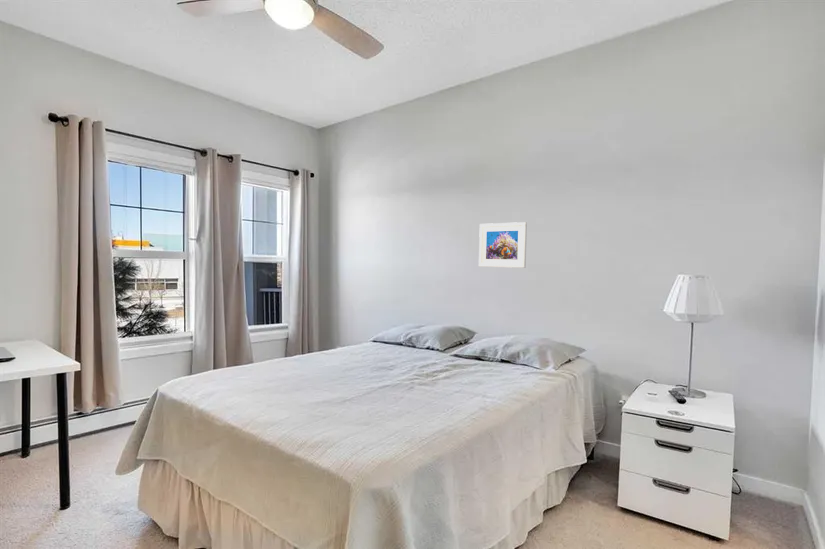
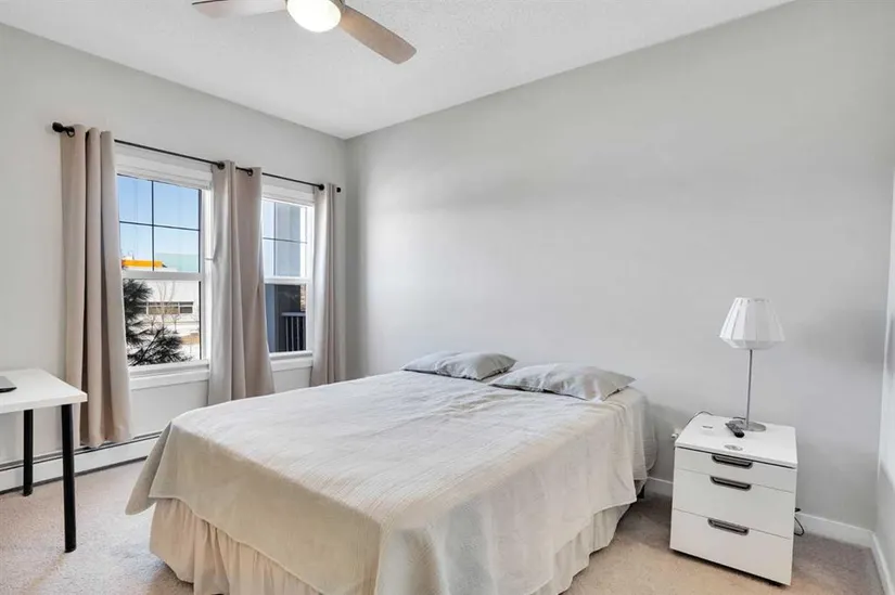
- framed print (501, 245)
